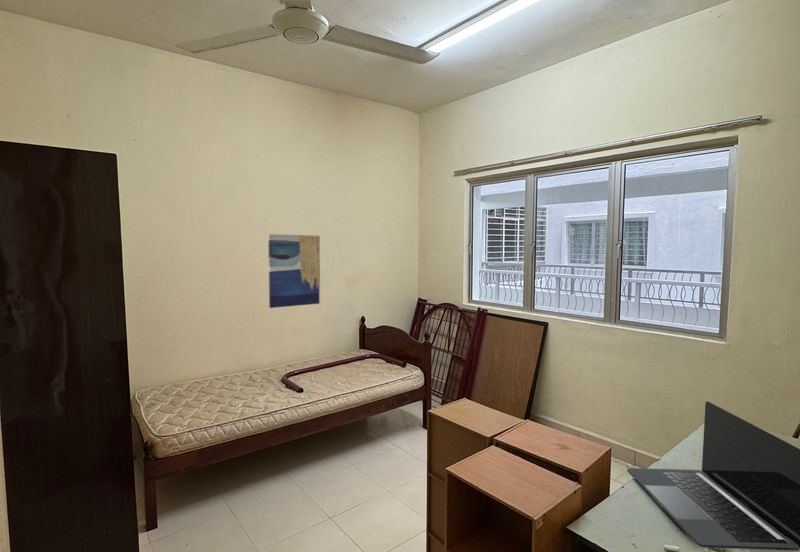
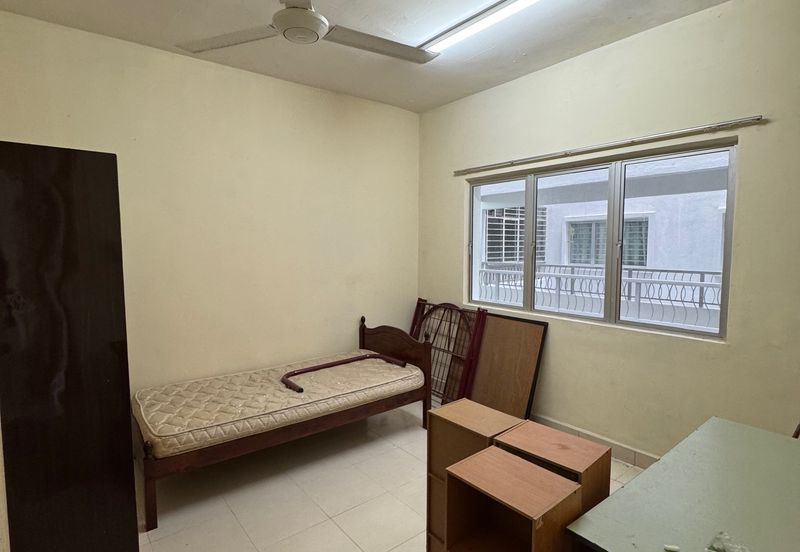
- wall art (295, 270)
- laptop (703, 464)
